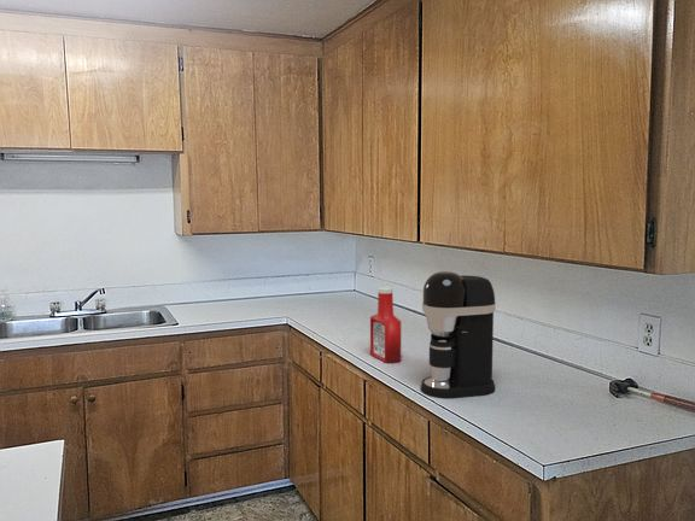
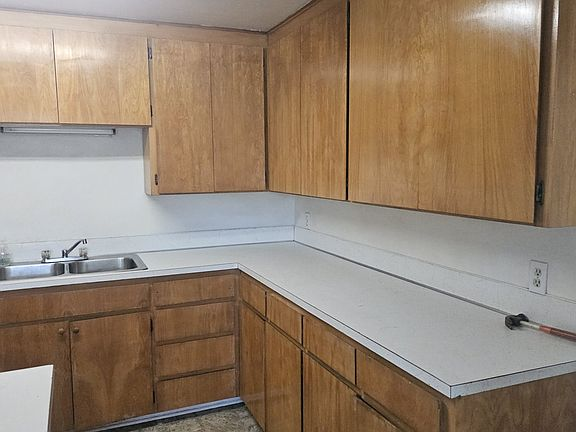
- soap bottle (385, 322)
- coffee maker (459, 330)
